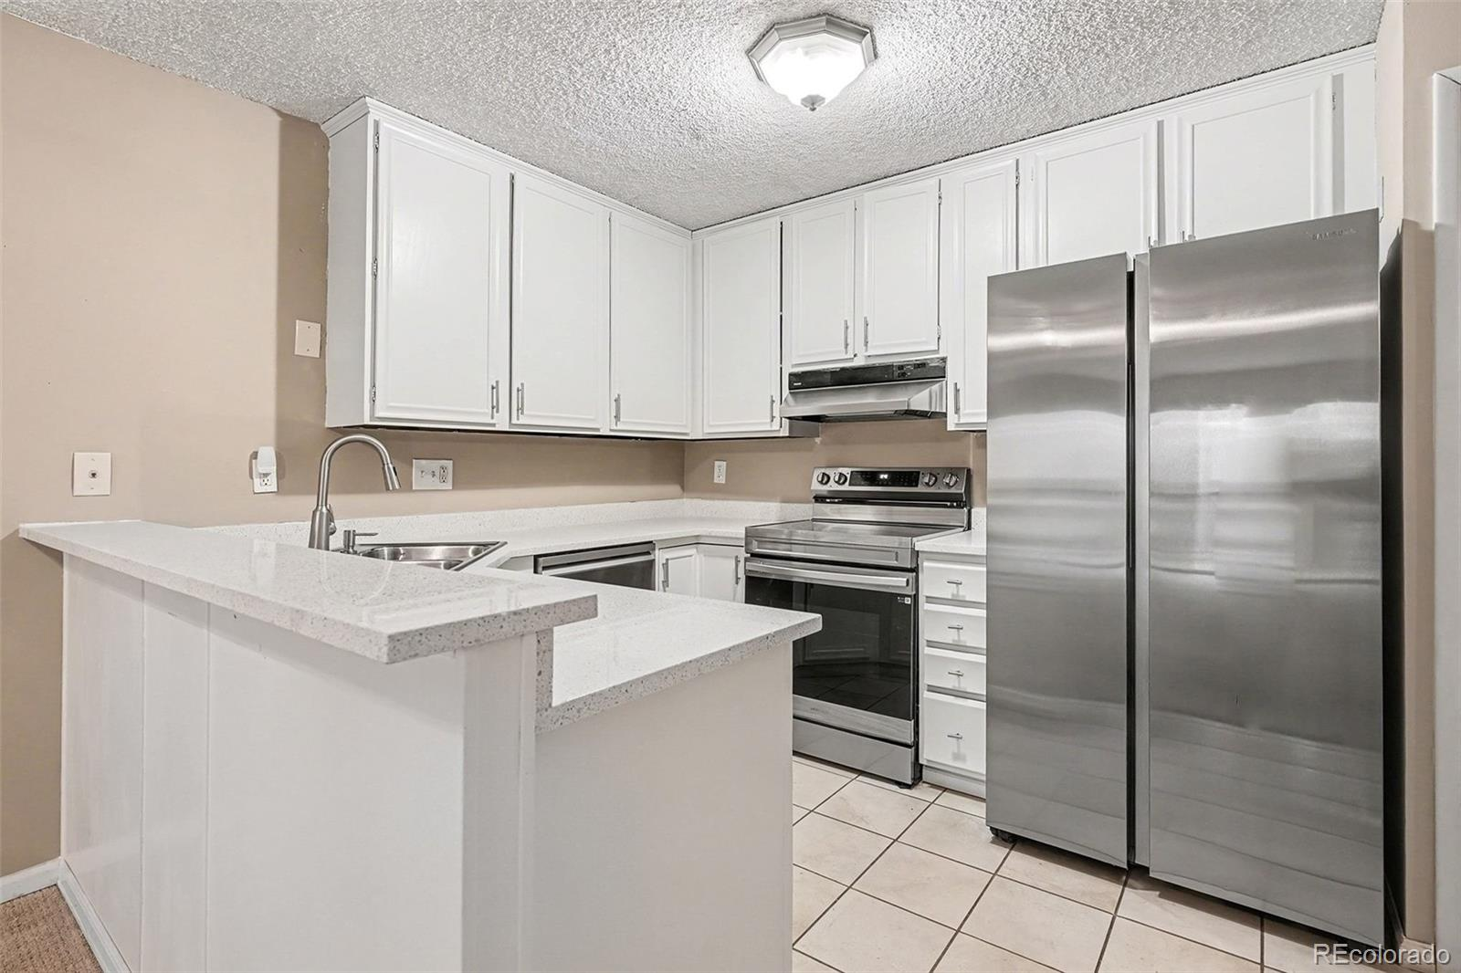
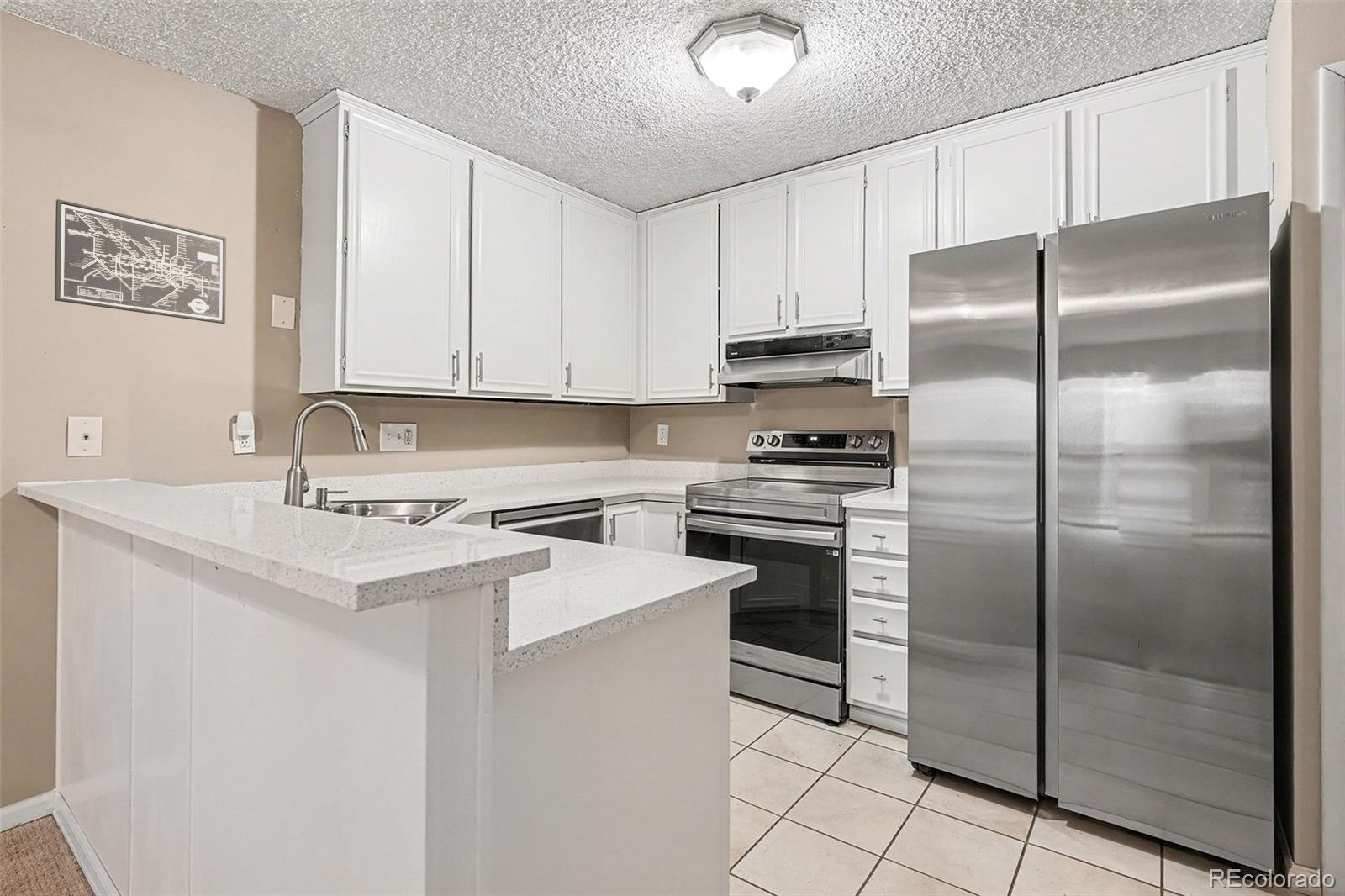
+ wall art (147, 266)
